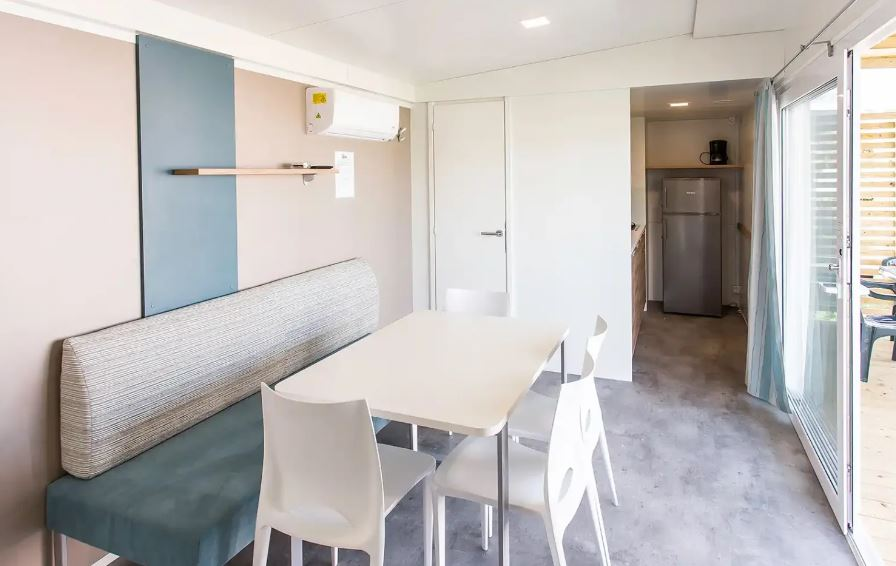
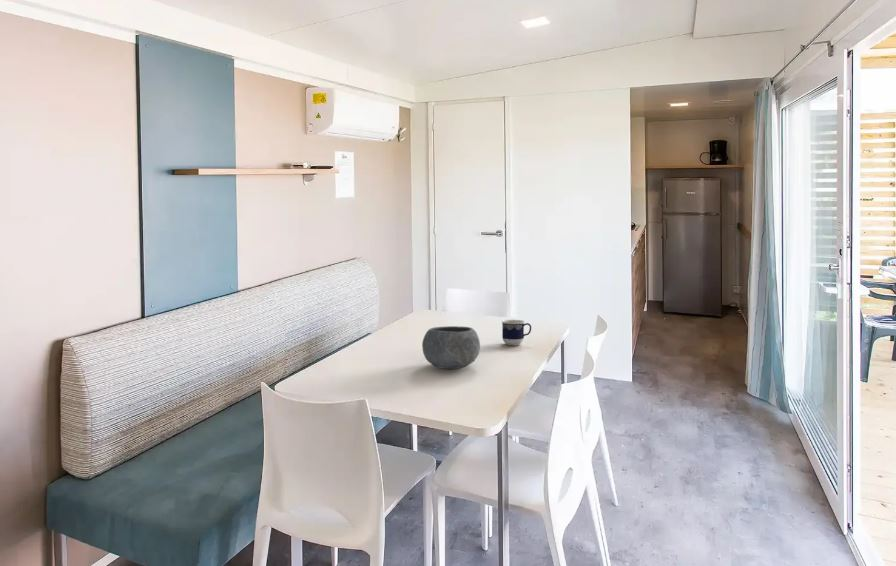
+ bowl (451, 348)
+ cup (516, 332)
